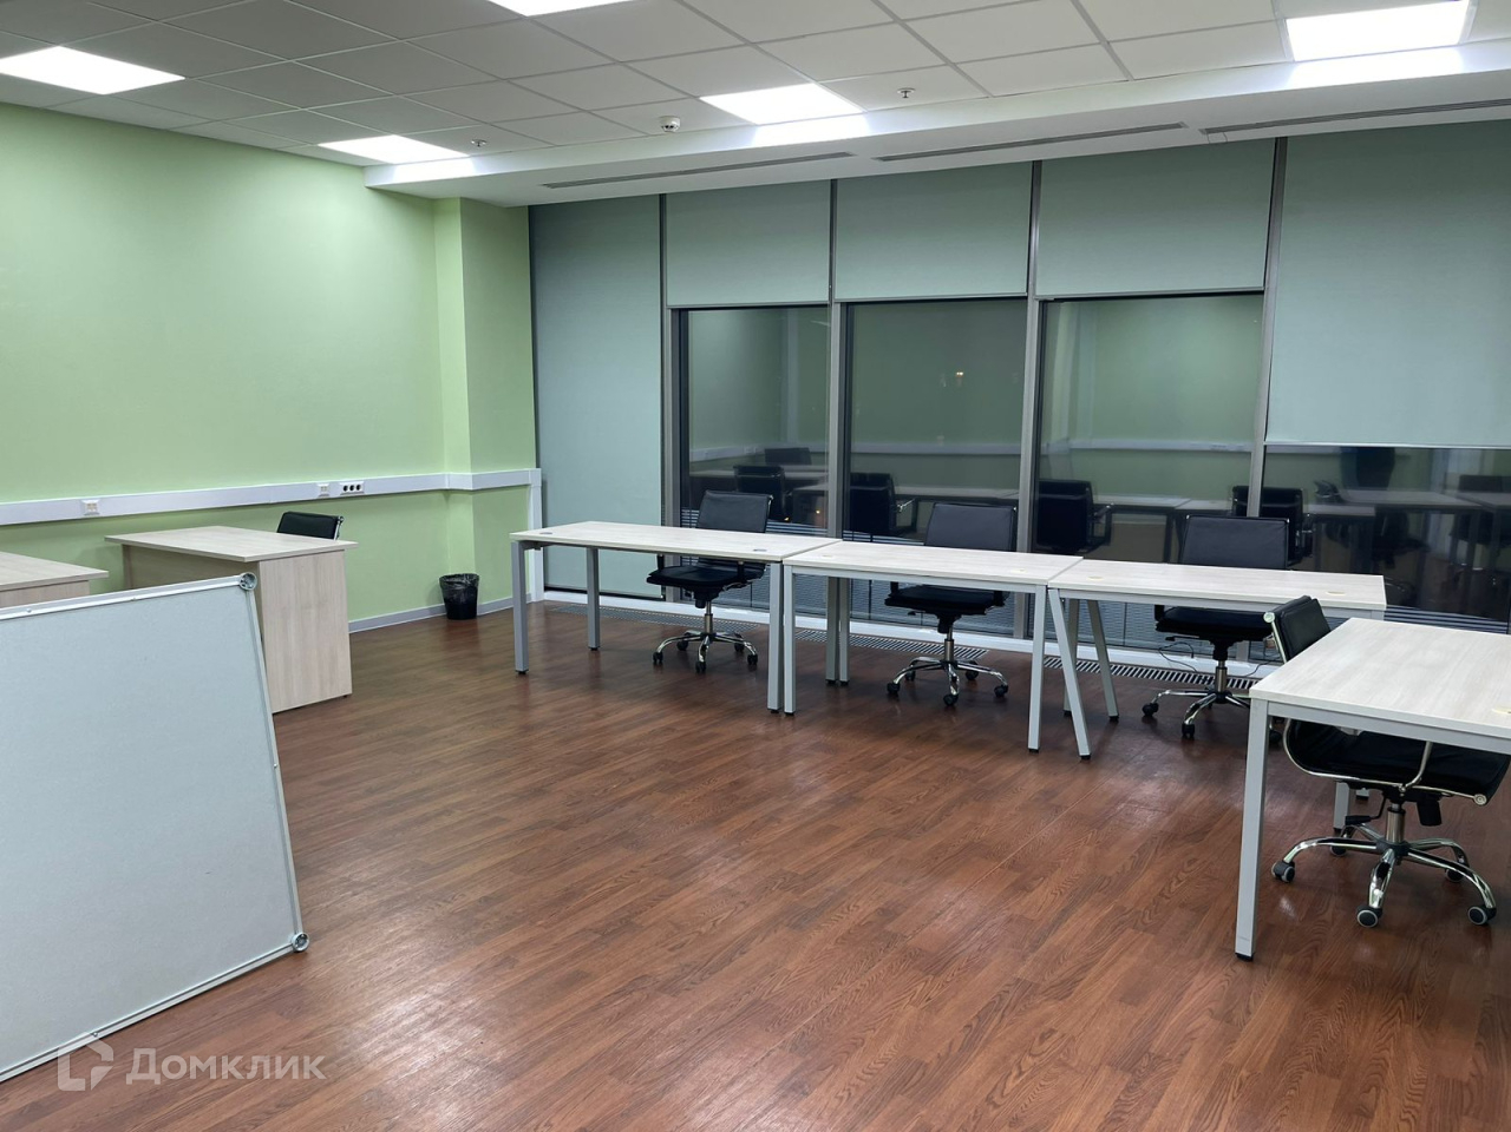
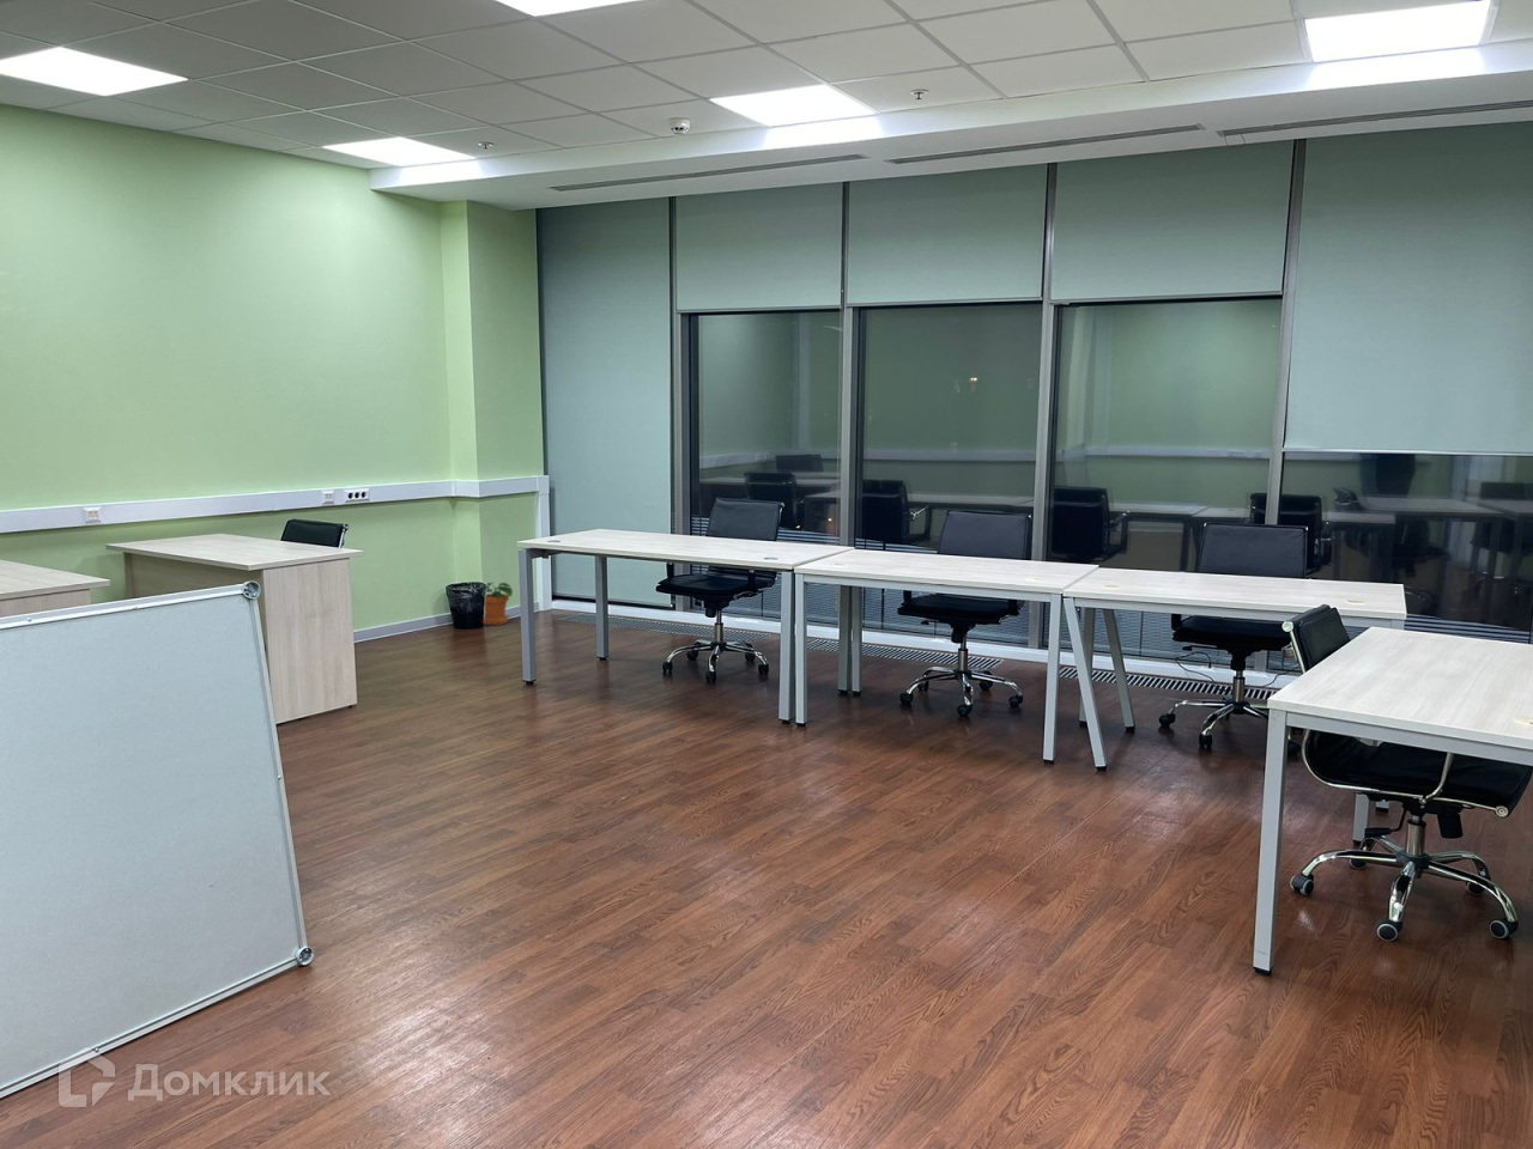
+ potted plant (495, 603)
